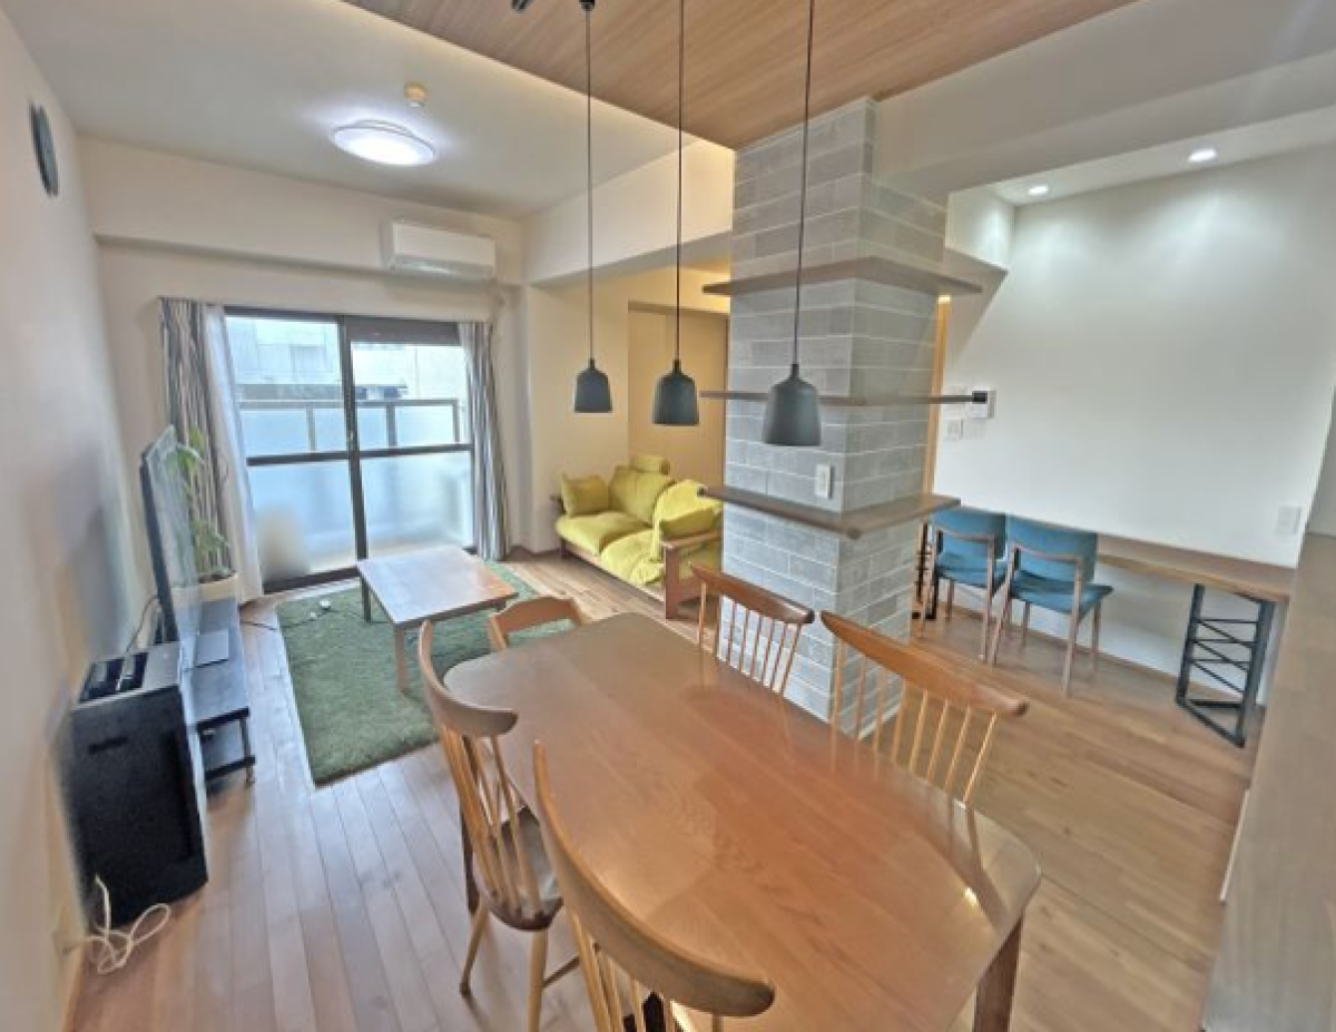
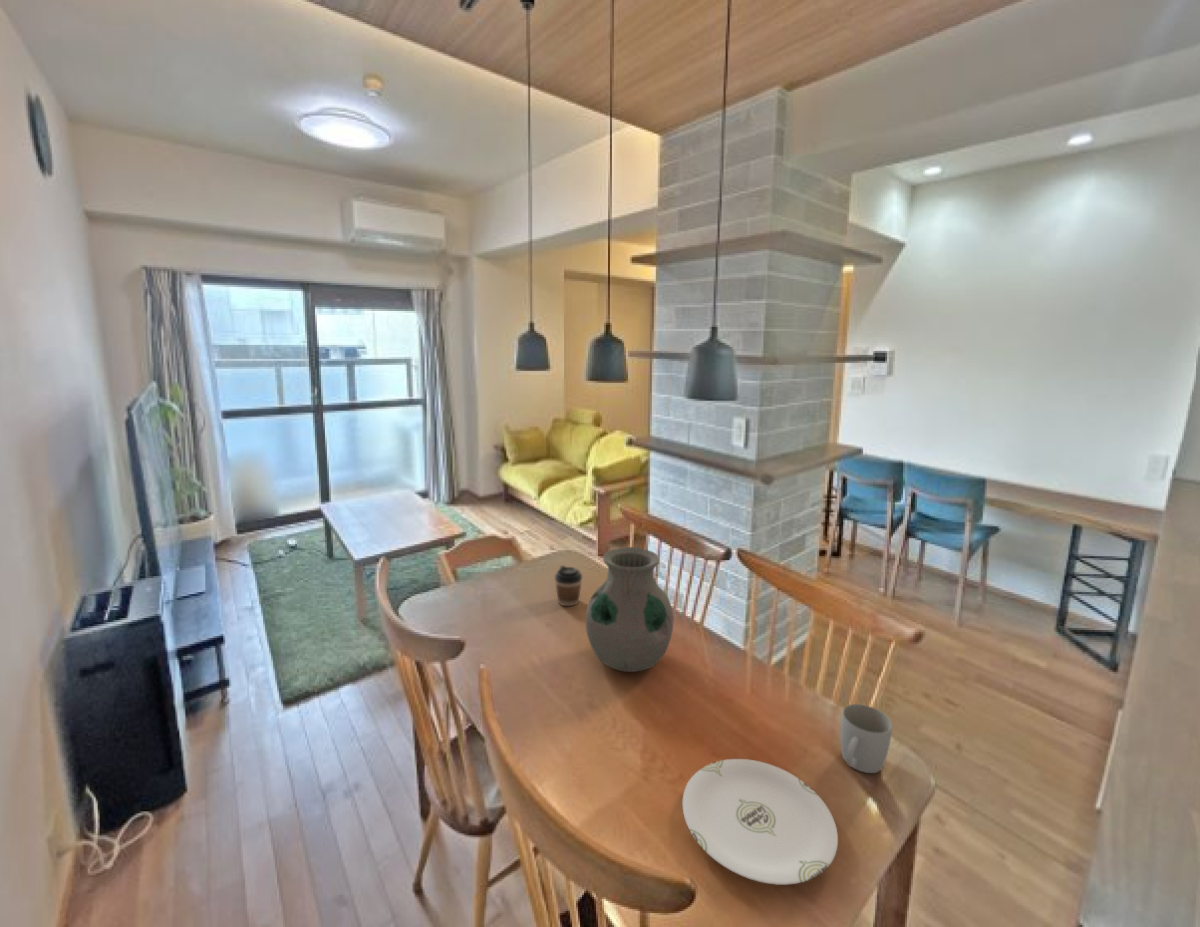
+ plate (756, 818)
+ vase (629, 609)
+ mug (861, 743)
+ coffee cup (568, 584)
